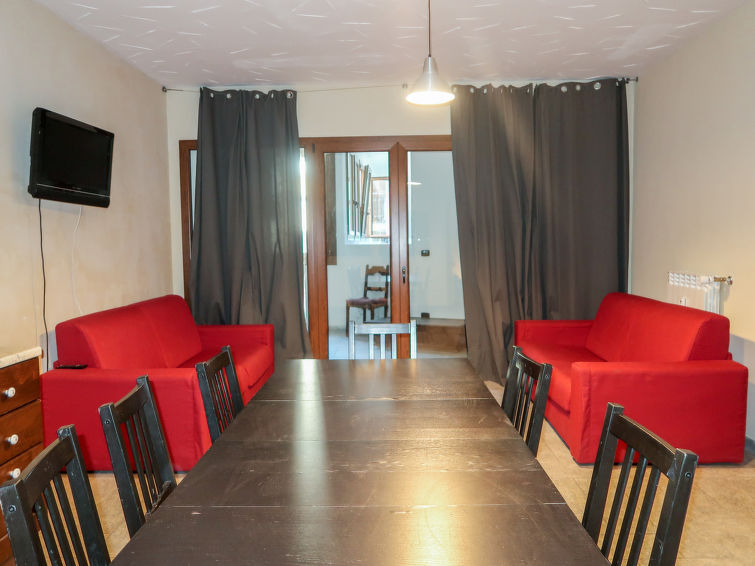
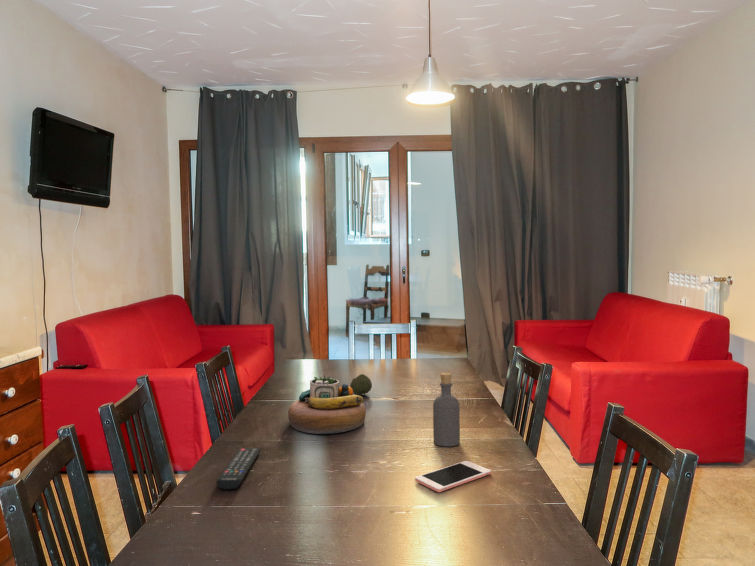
+ cell phone (453, 475)
+ decorative bowl (327, 398)
+ fruit (361, 384)
+ bottle (446, 408)
+ remote control (240, 466)
